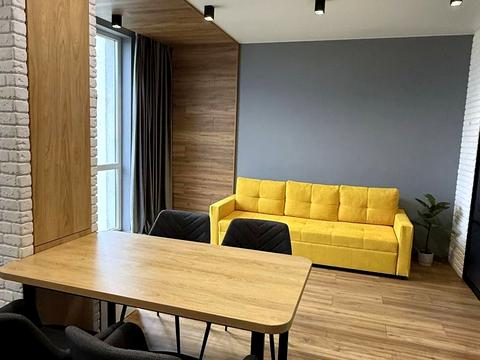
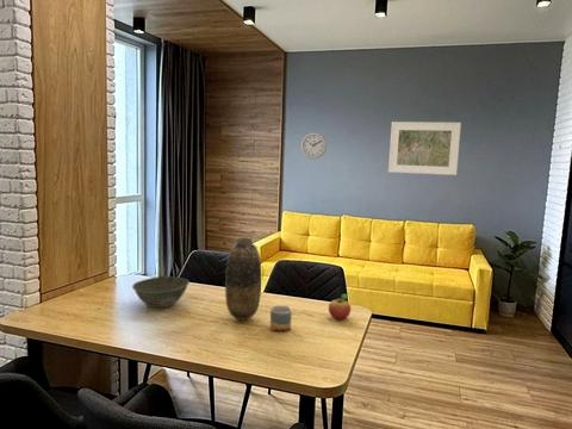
+ vase (243, 279)
+ mug (281, 317)
+ wall clock (313, 145)
+ bowl (161, 293)
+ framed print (423, 148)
+ fruit (340, 306)
